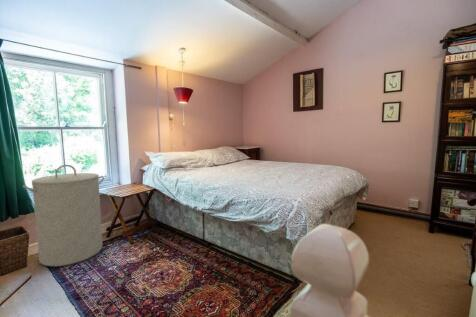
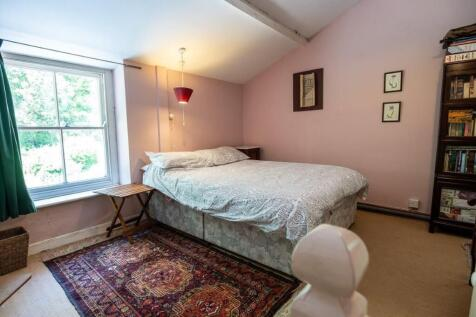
- laundry hamper (69, 209)
